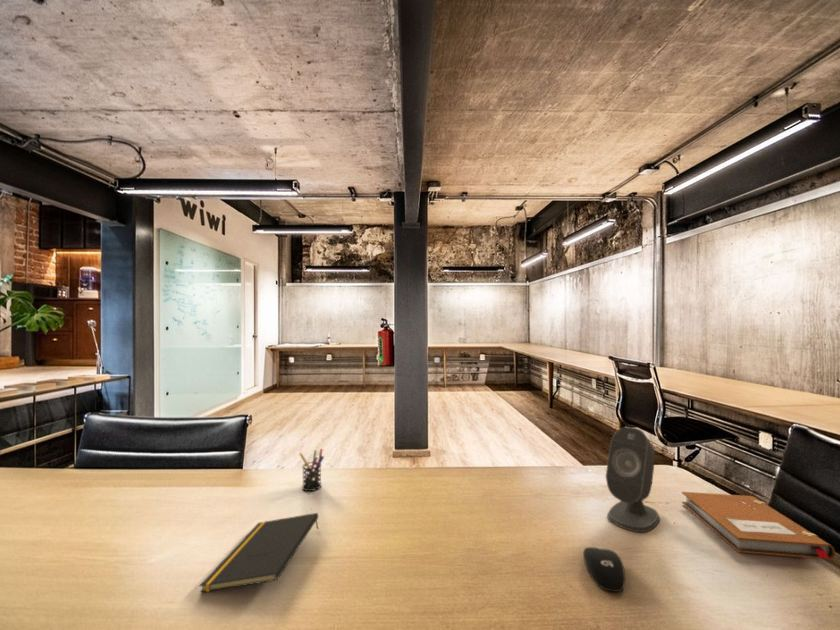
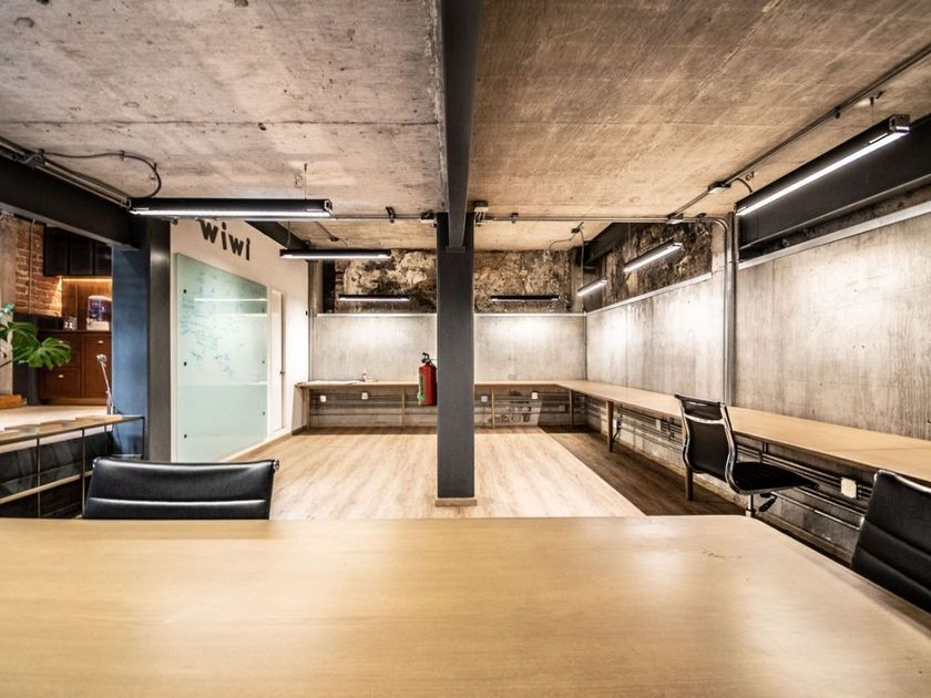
- notebook (750, 522)
- notepad (266, 547)
- pen holder (313, 467)
- computer mouse (604, 564)
- speaker (633, 472)
